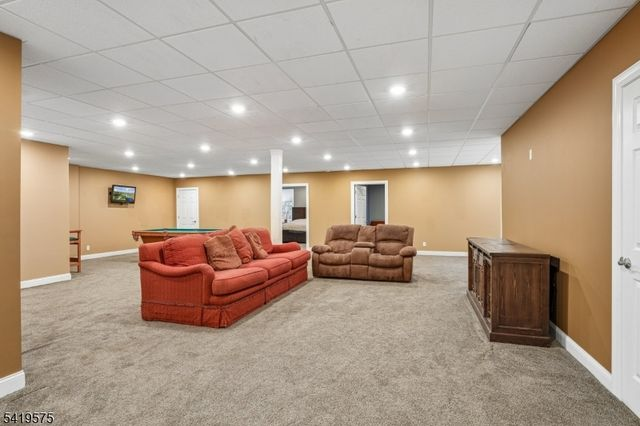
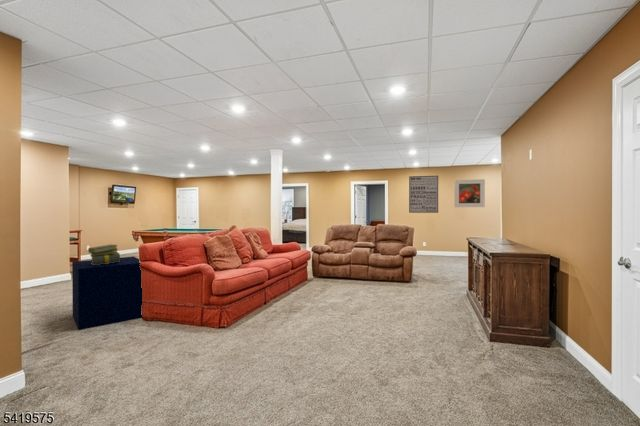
+ wall art (423, 194)
+ ottoman (109, 289)
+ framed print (469, 193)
+ stack of books (104, 254)
